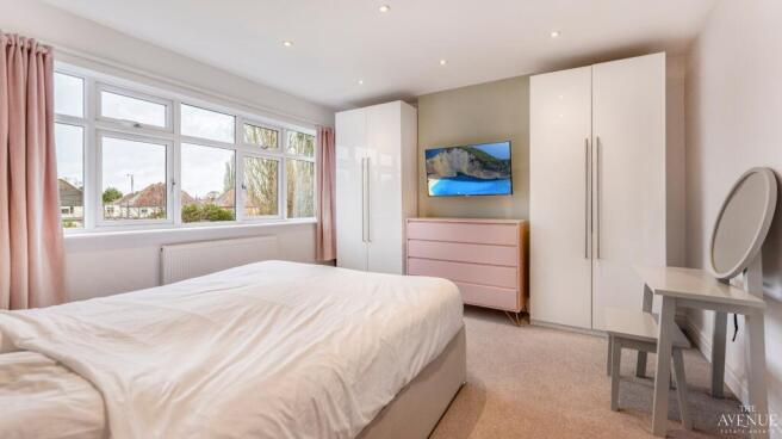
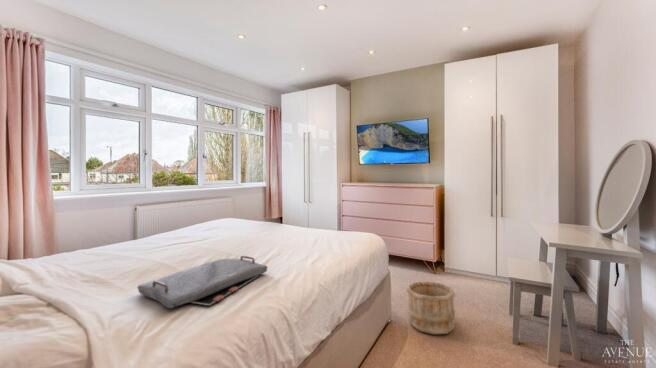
+ serving tray (213, 277)
+ wooden bucket (430, 306)
